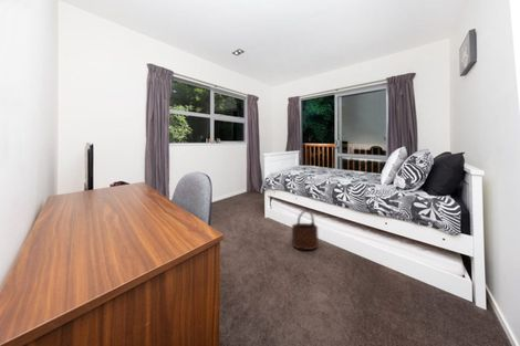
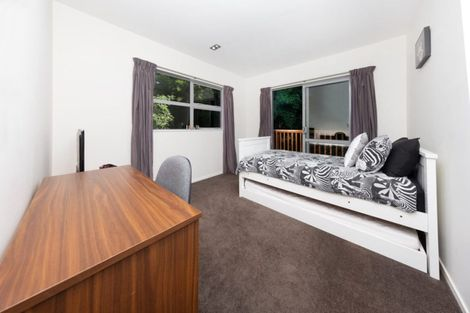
- wooden bucket (304, 228)
